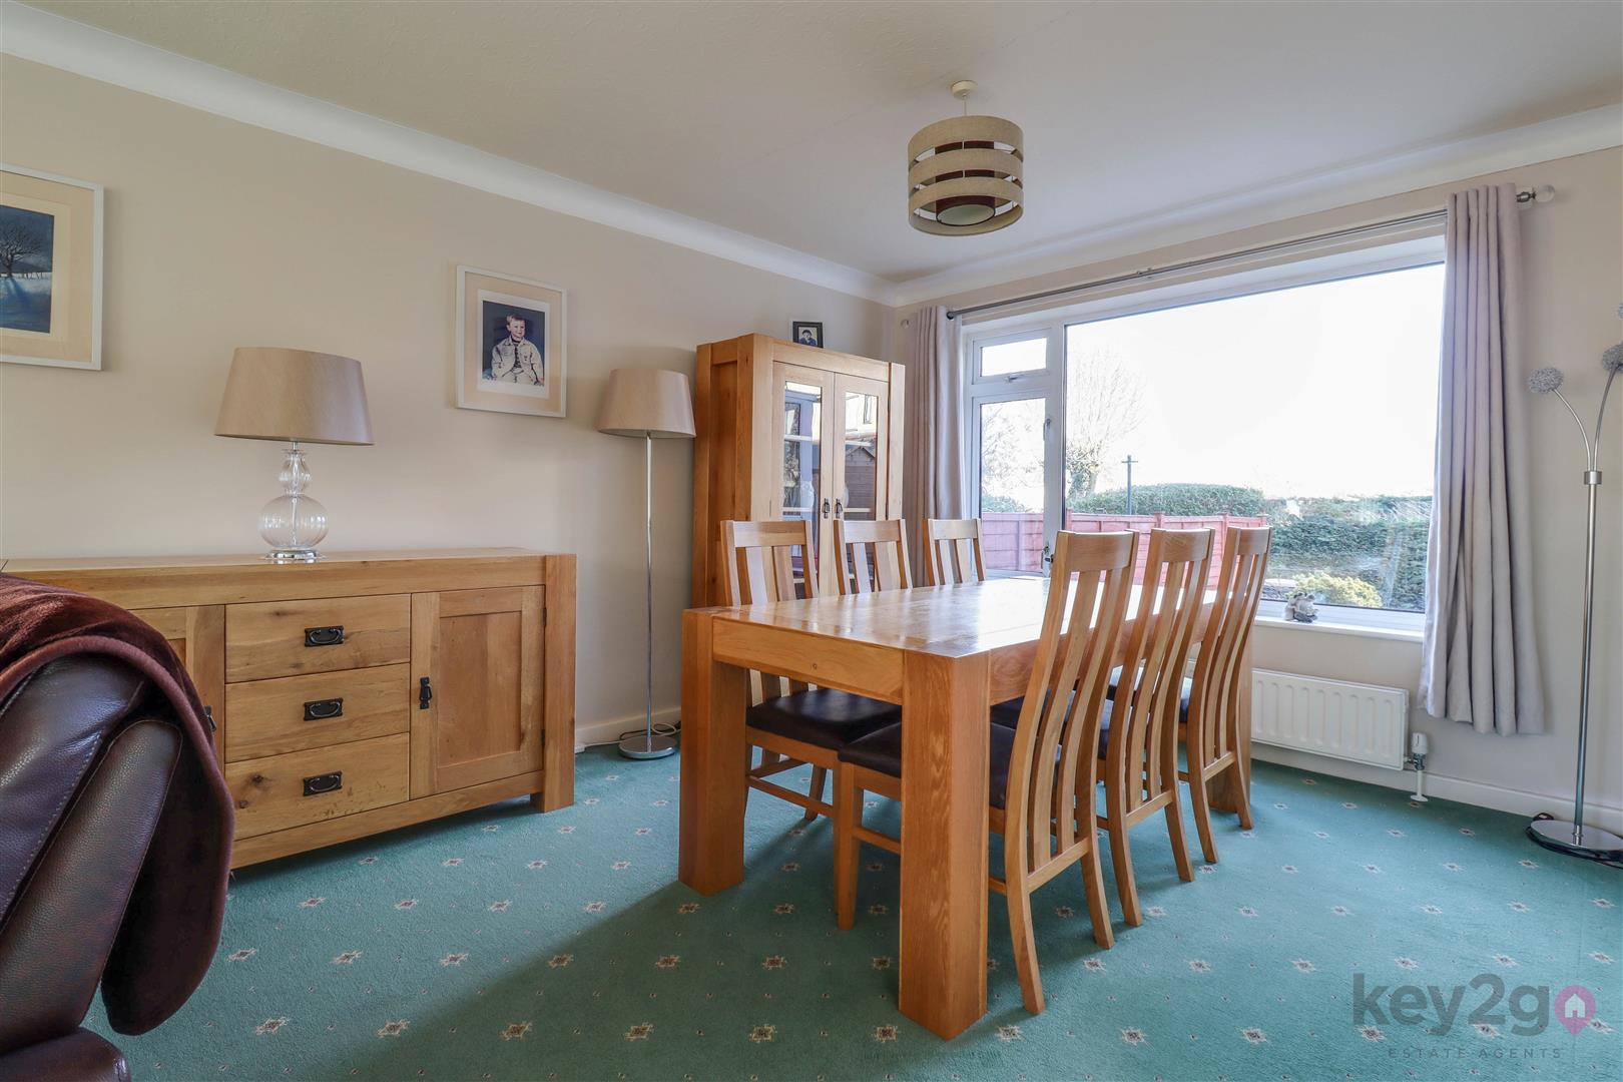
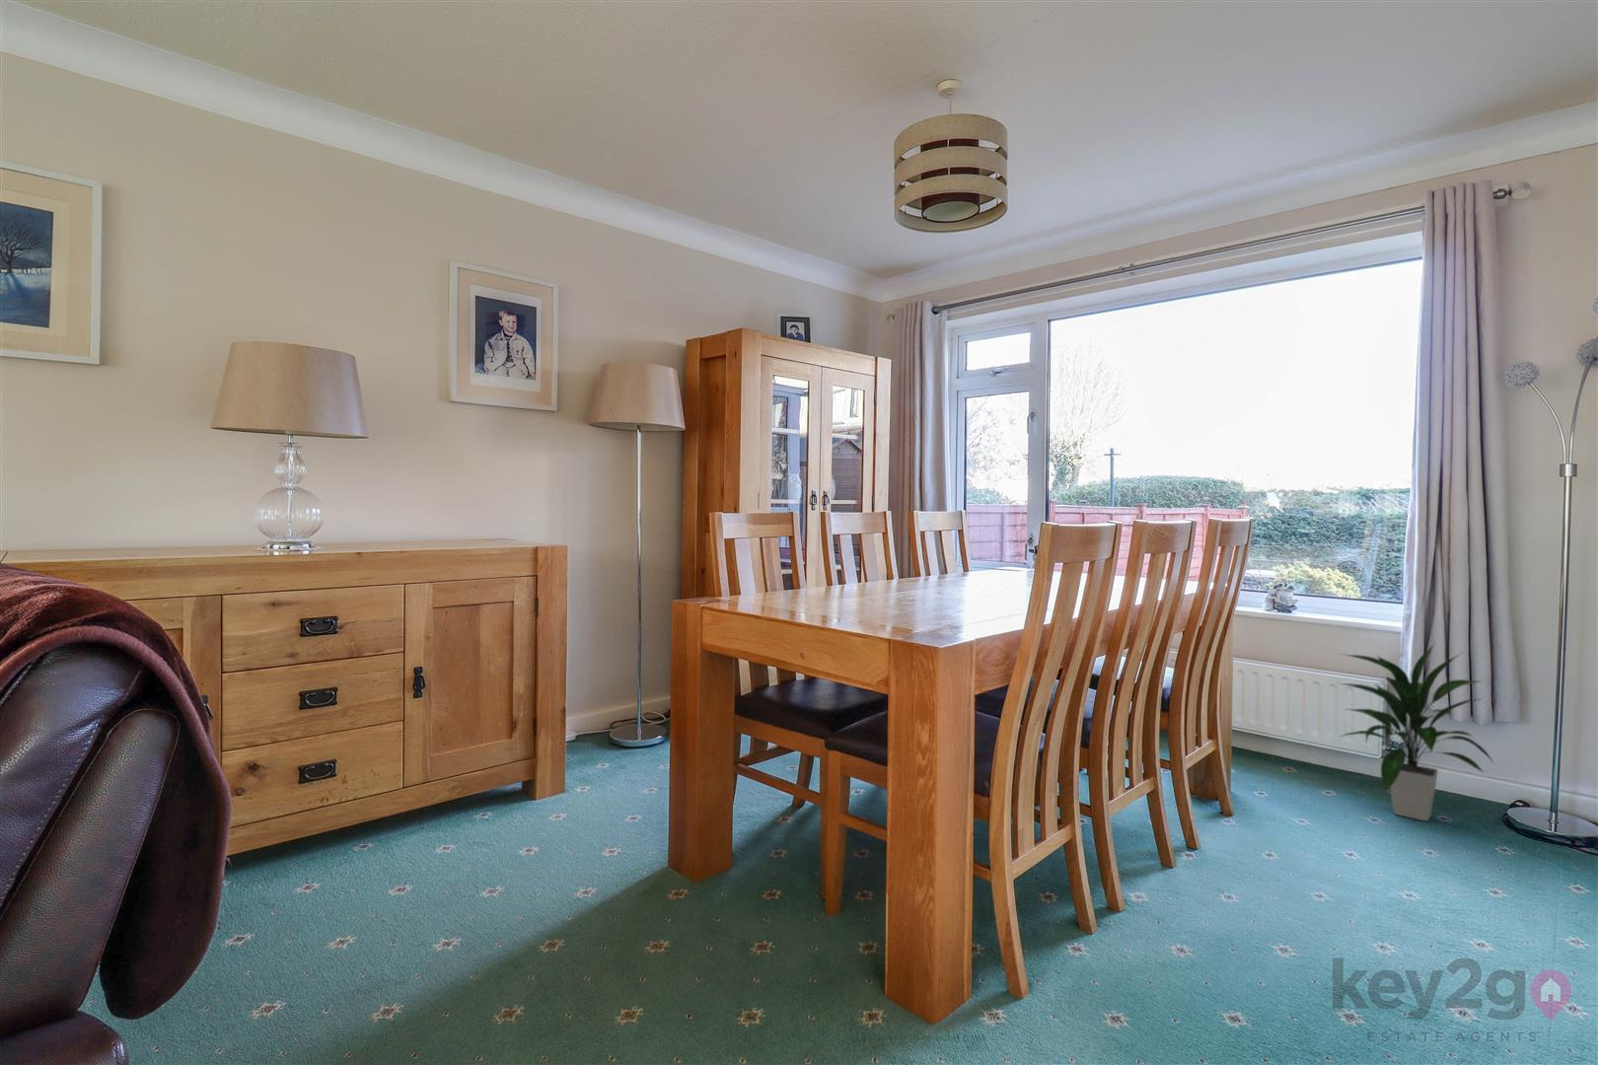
+ indoor plant (1410, 727)
